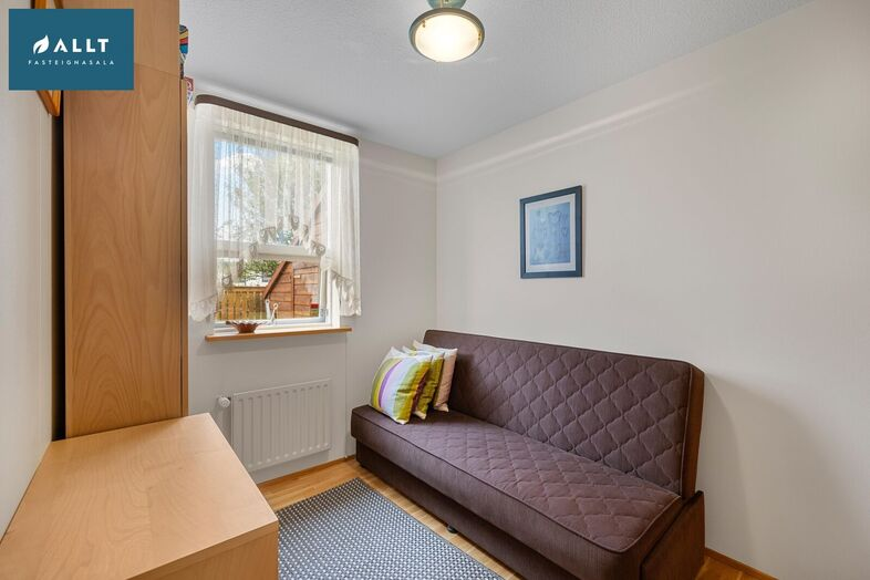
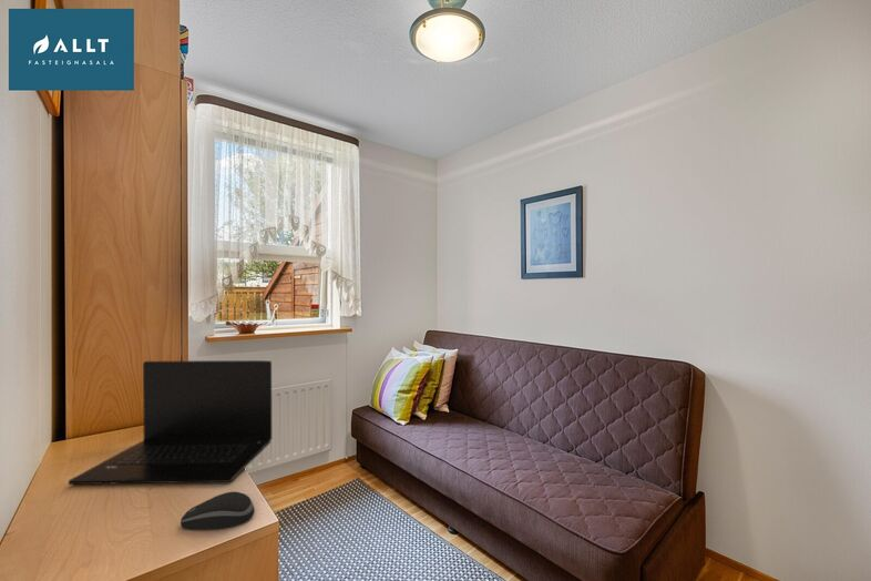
+ computer mouse (218, 508)
+ laptop (182, 415)
